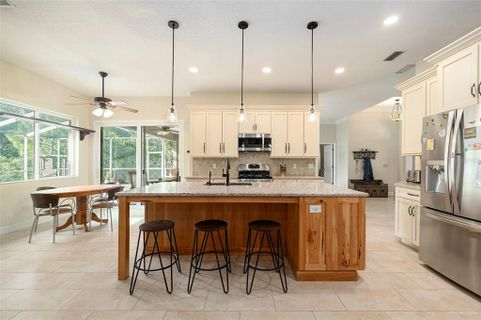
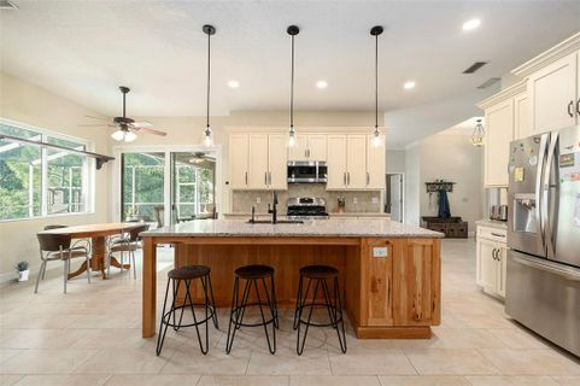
+ potted plant (22, 269)
